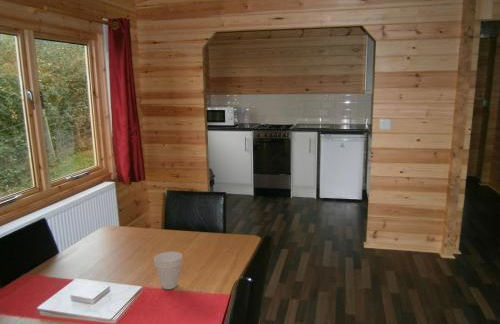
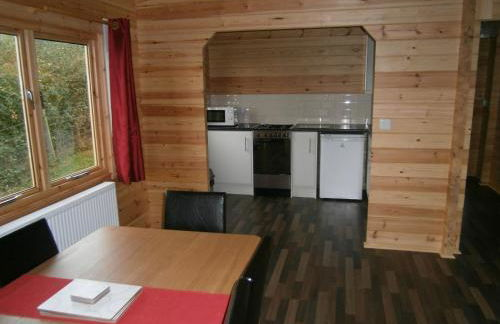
- cup (168, 271)
